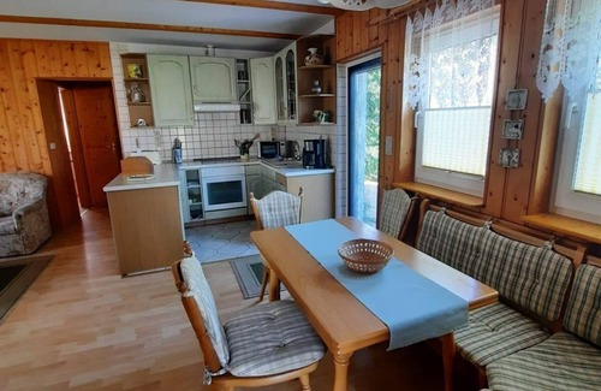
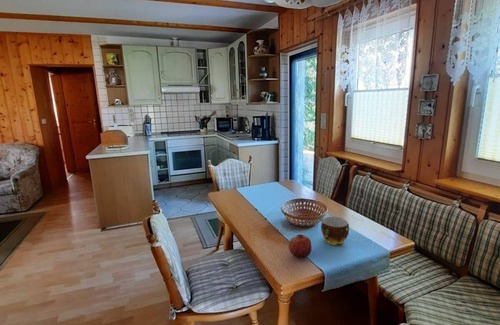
+ cup (334, 232)
+ fruit (300, 245)
